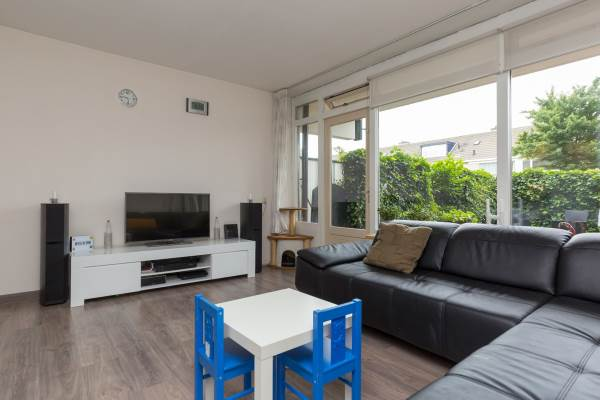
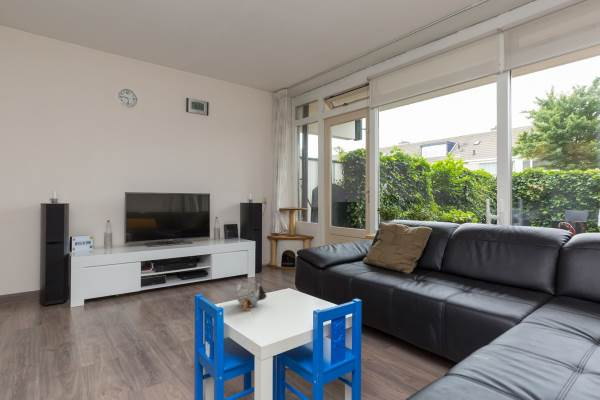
+ corkscrew (248, 294)
